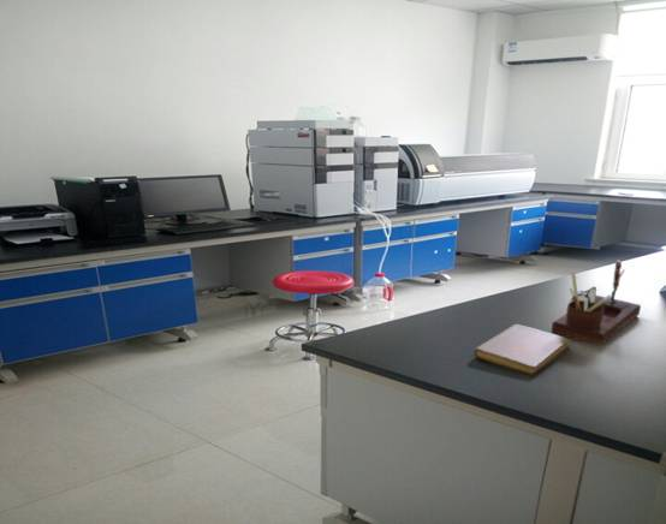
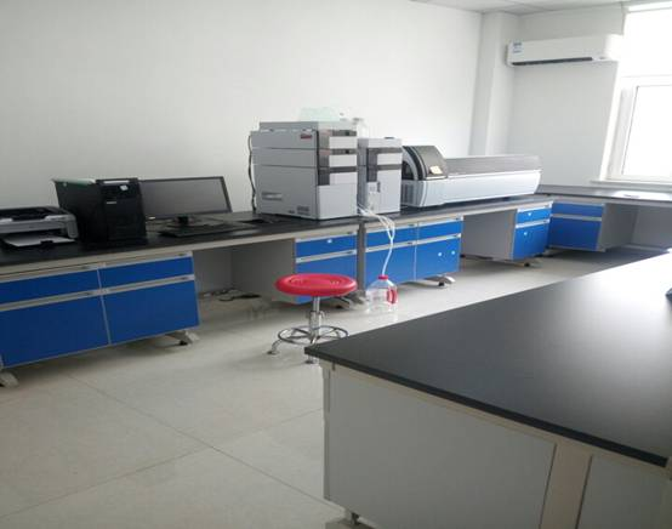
- notebook (522, 347)
- desk organizer (597, 297)
